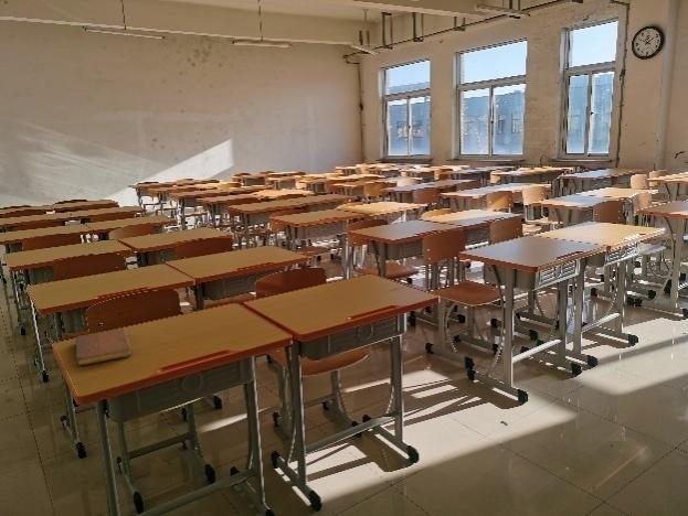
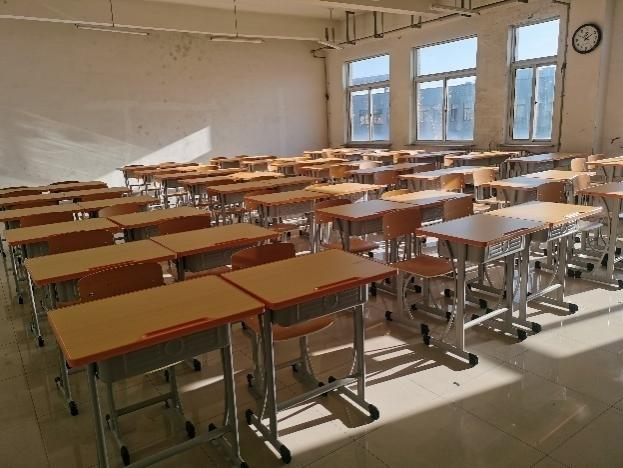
- notebook (102, 345)
